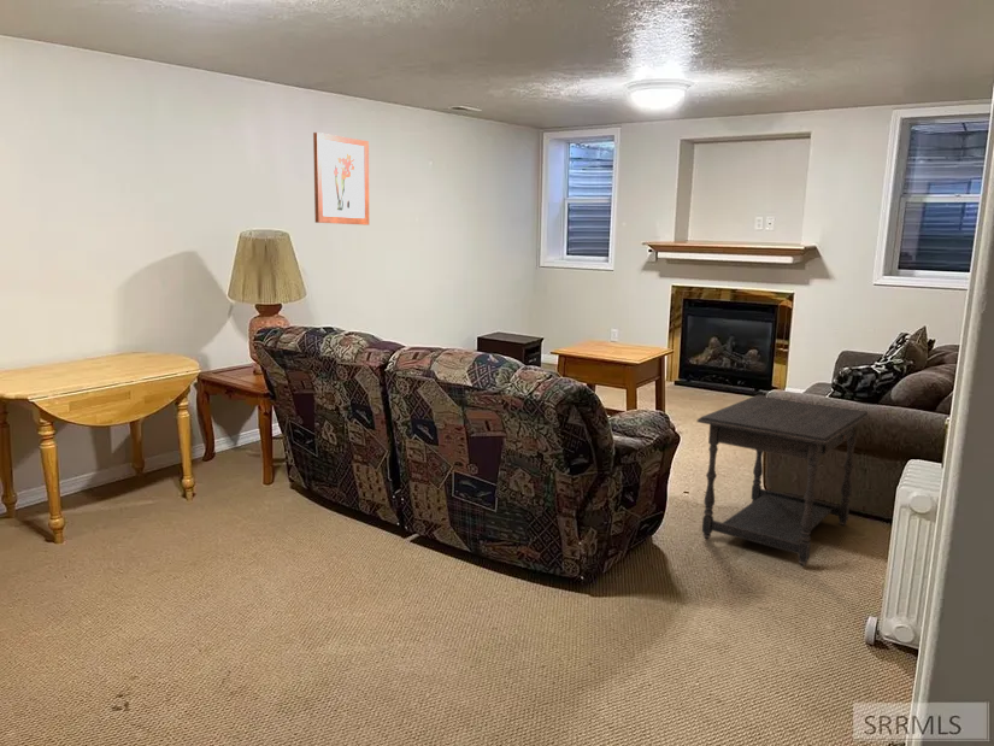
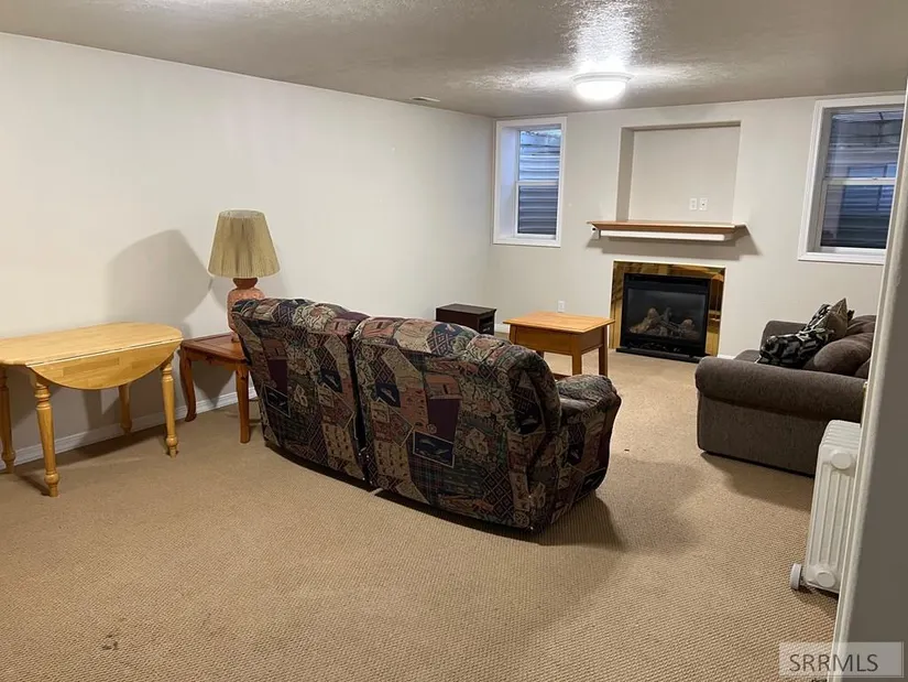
- wall art (342, 181)
- side table (782, 454)
